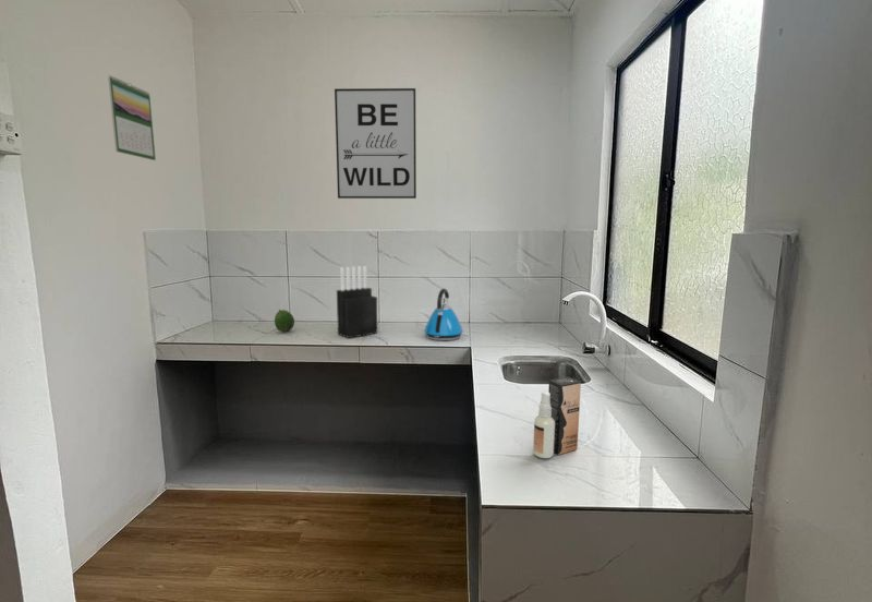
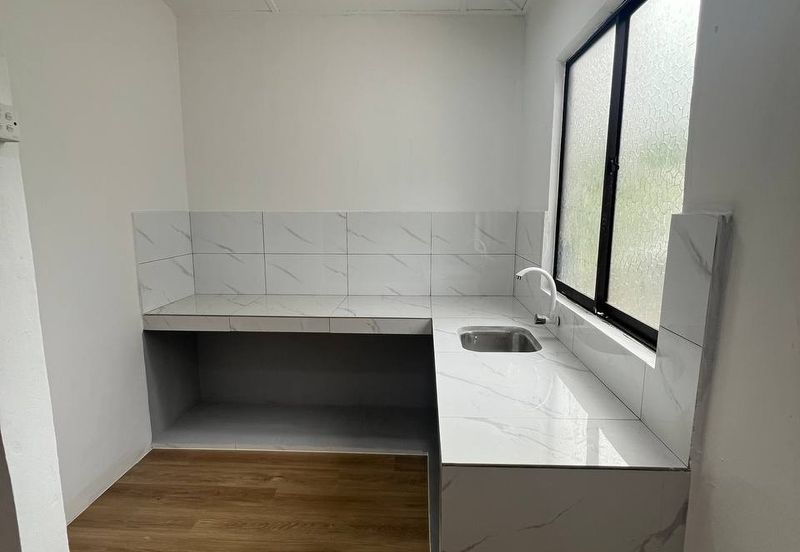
- fruit (283, 320)
- spray bottle (555, 417)
- knife block (358, 301)
- wall art (376, 144)
- kettle (443, 312)
- calendar (133, 120)
